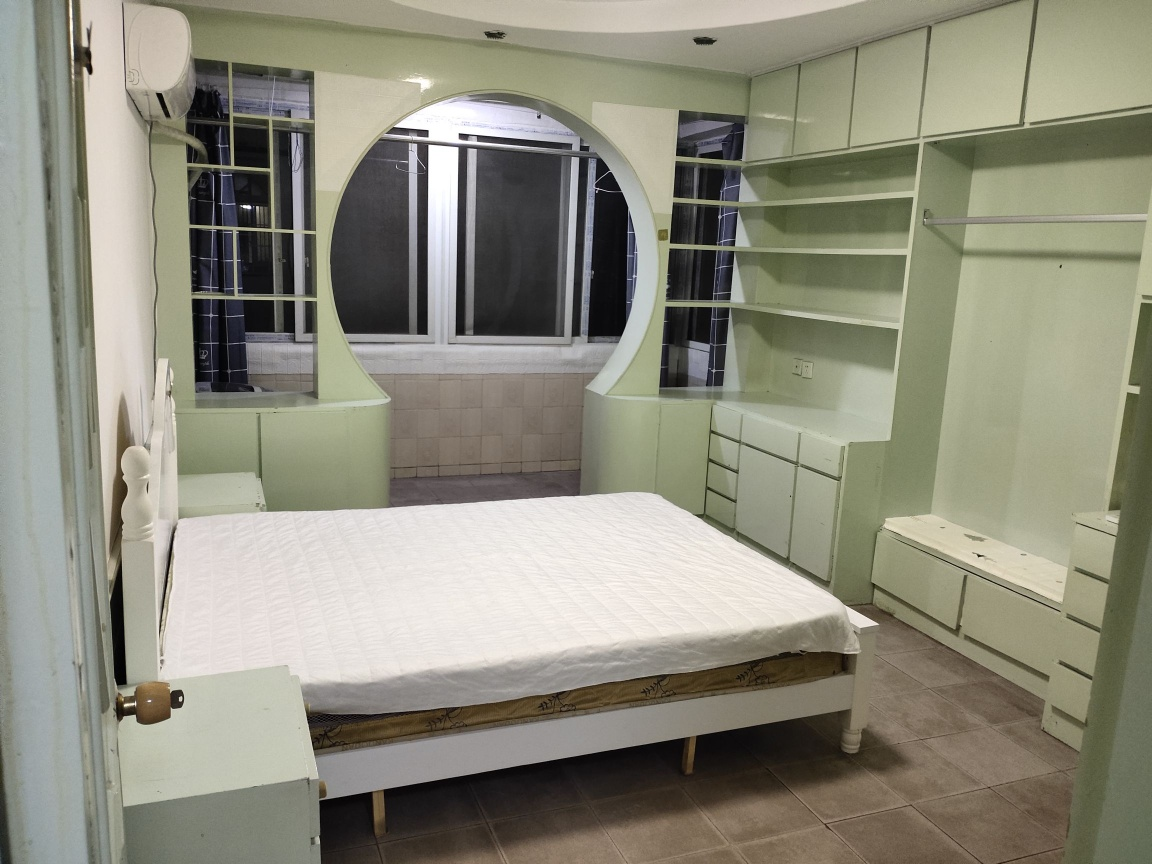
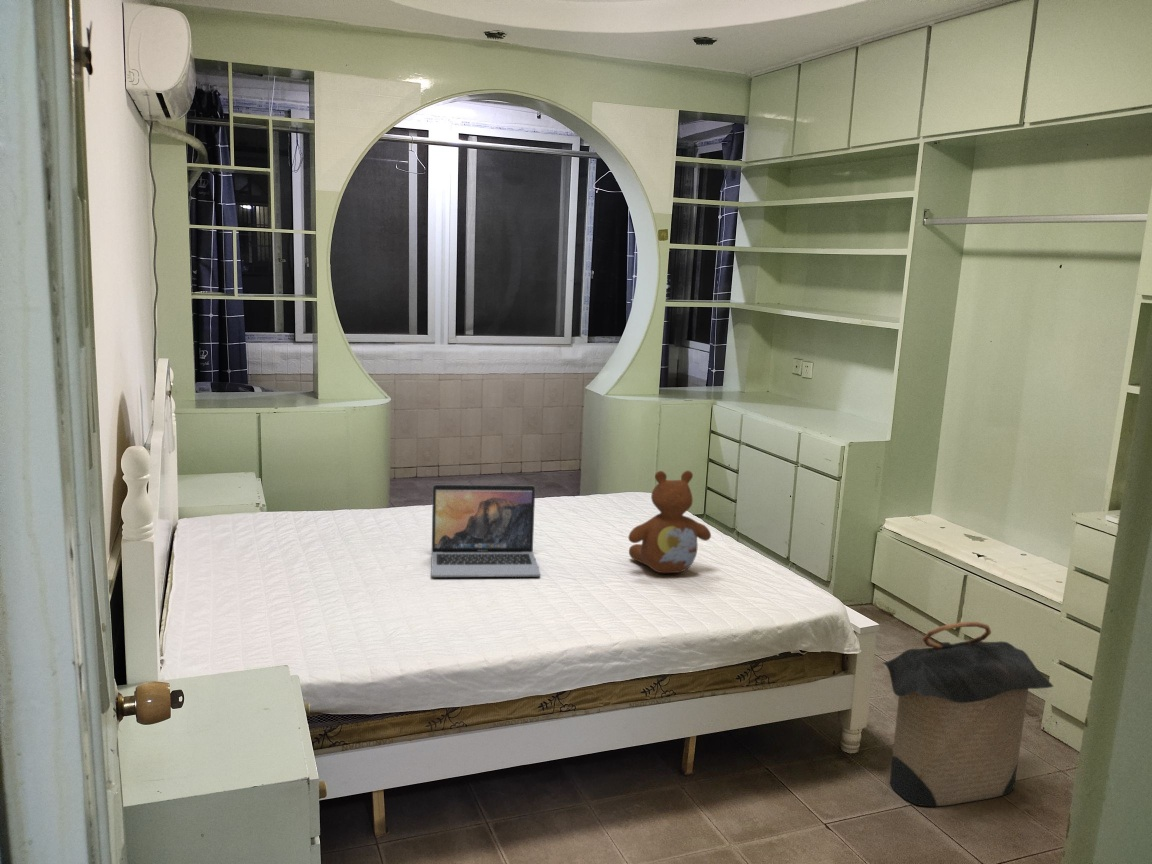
+ teddy bear (665, 517)
+ laptop (485, 530)
+ laundry hamper (962, 698)
